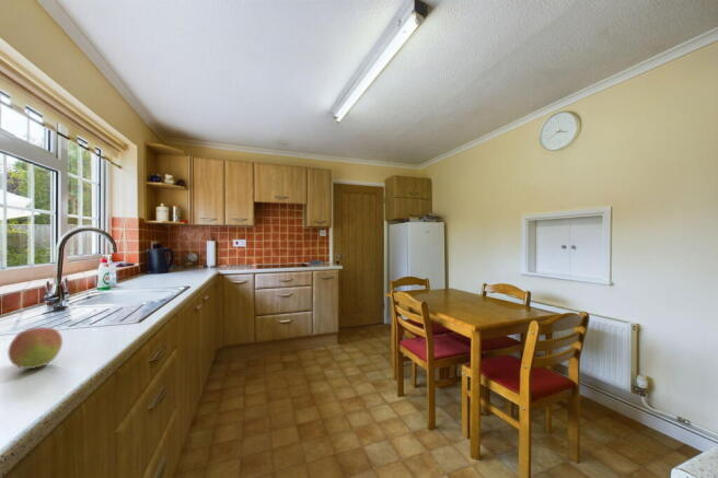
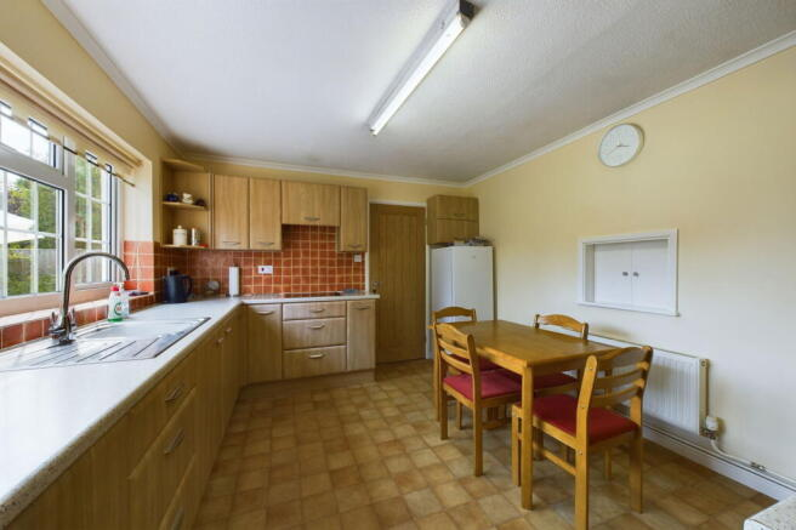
- fruit (36, 347)
